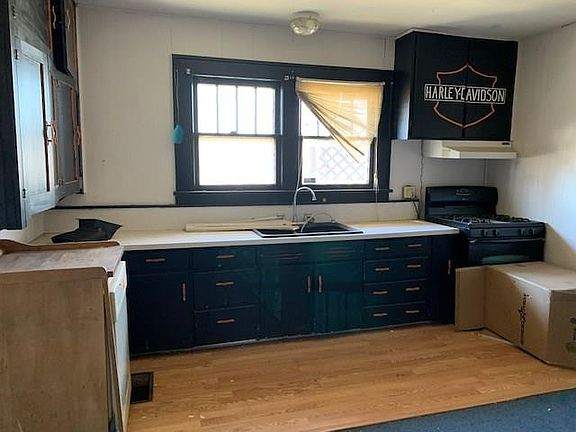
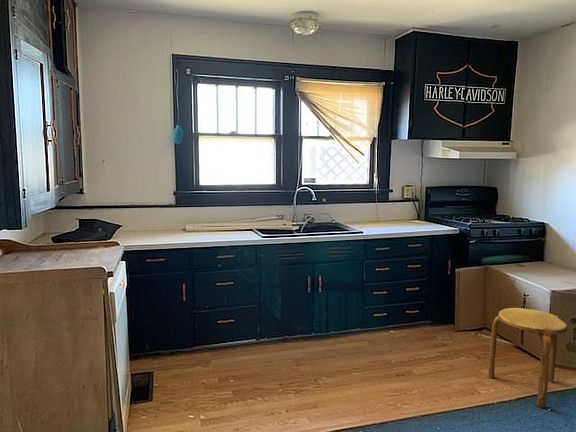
+ stool (541, 355)
